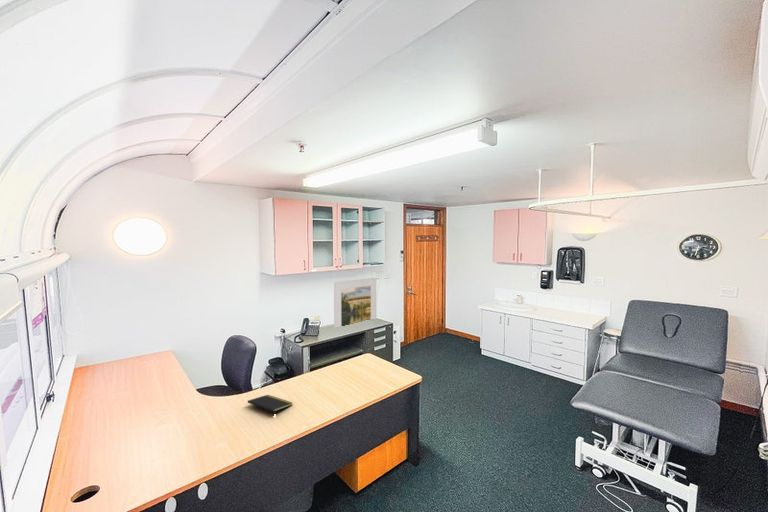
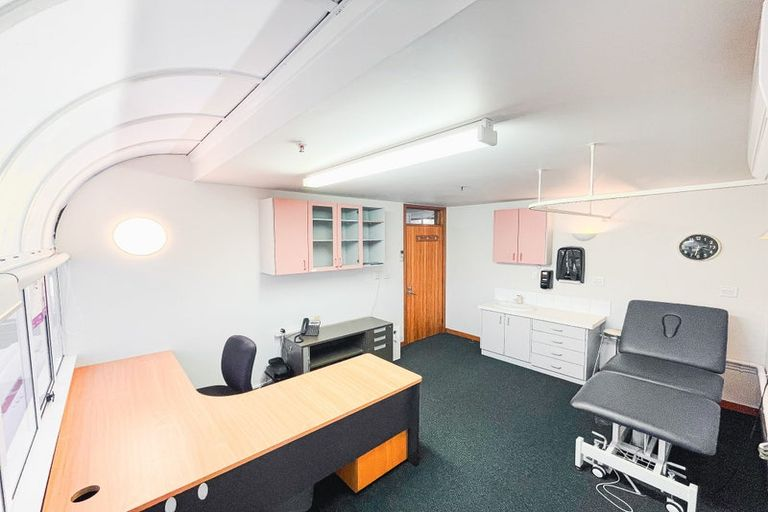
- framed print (356, 305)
- notepad (270, 402)
